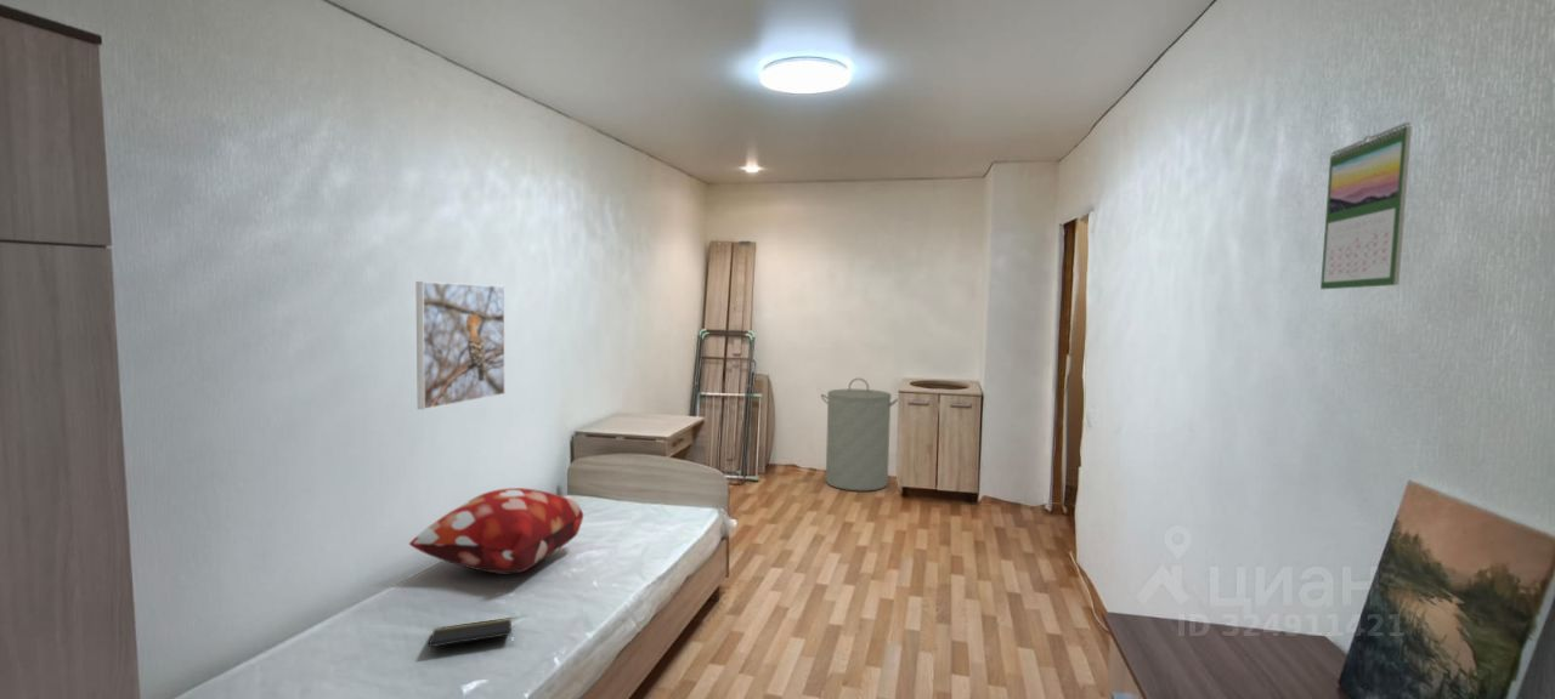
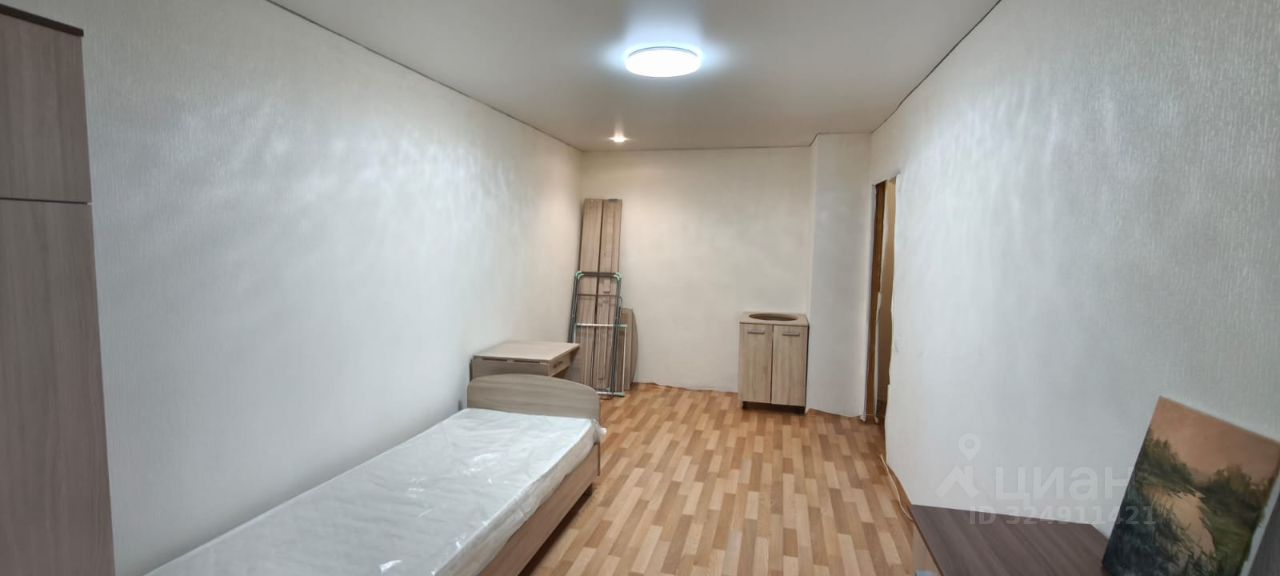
- notepad (471, 631)
- laundry hamper (858, 430)
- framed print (464, 342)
- decorative pillow (504, 527)
- calendar (1362, 211)
